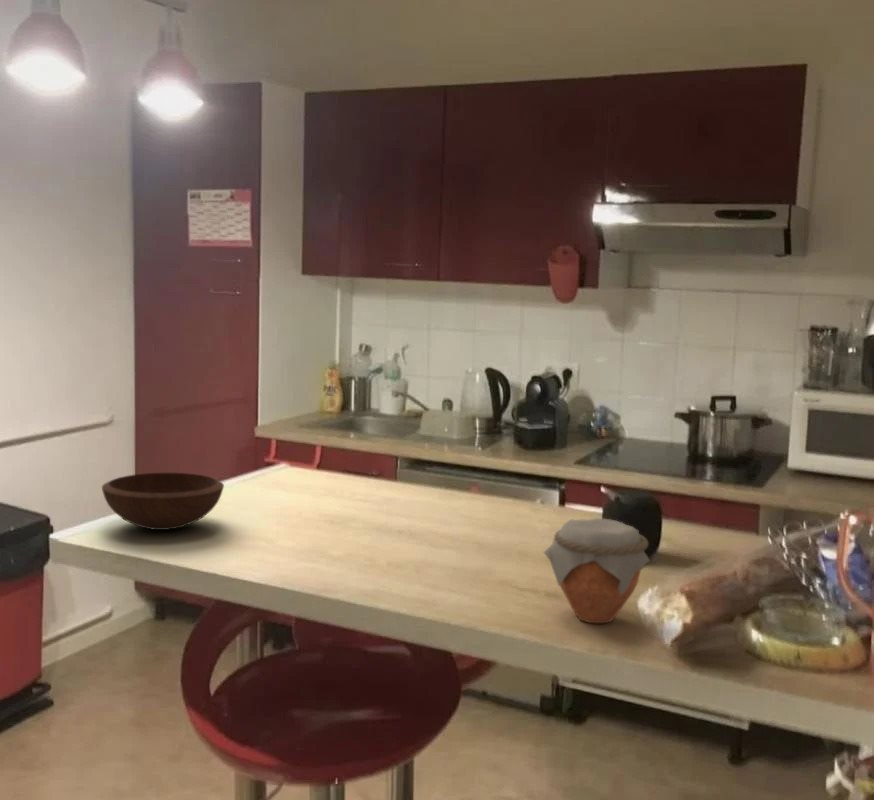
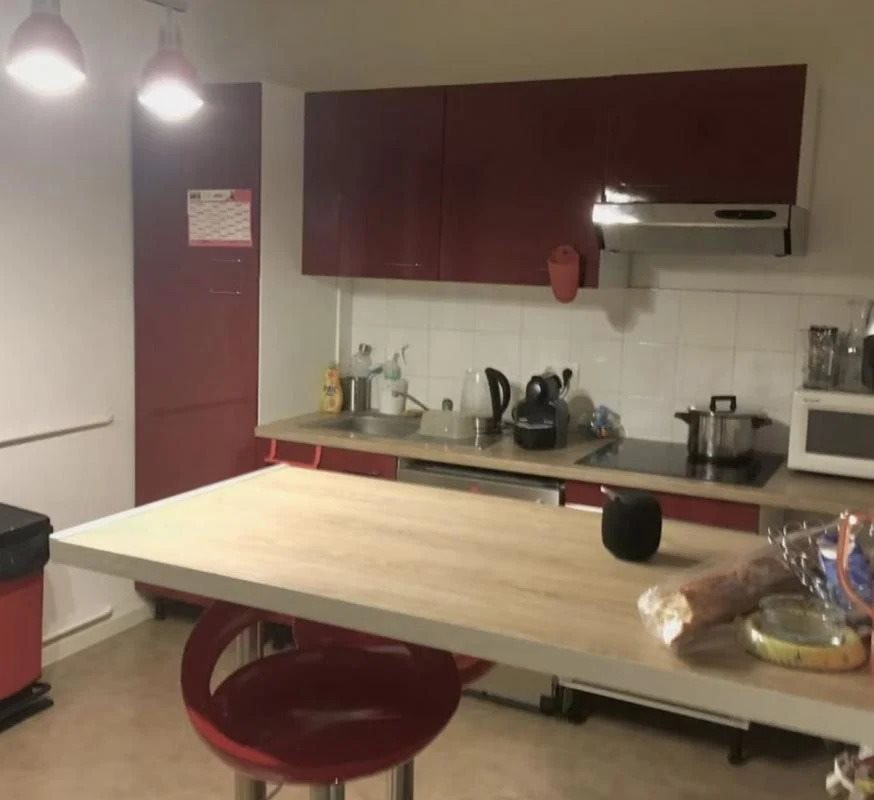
- jar (597, 570)
- bowl (163, 504)
